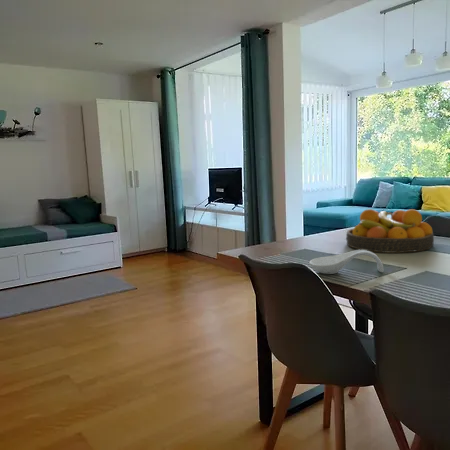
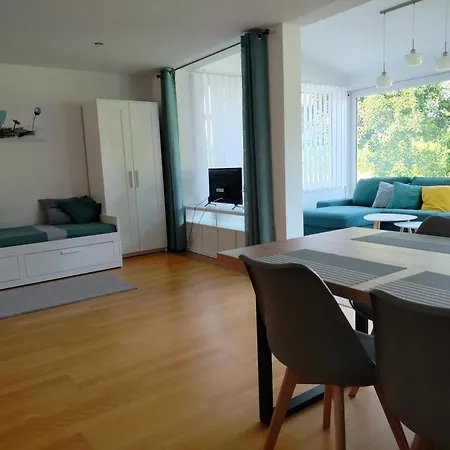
- spoon rest (345, 261)
- fruit bowl (388, 226)
